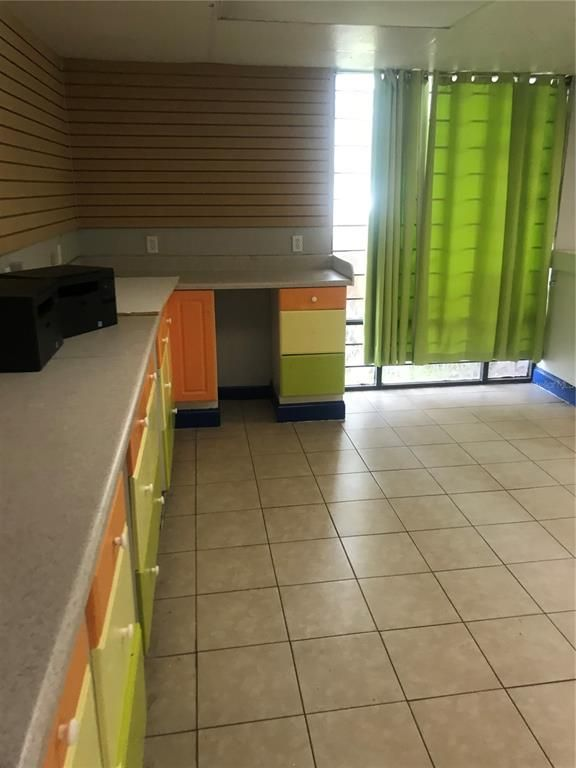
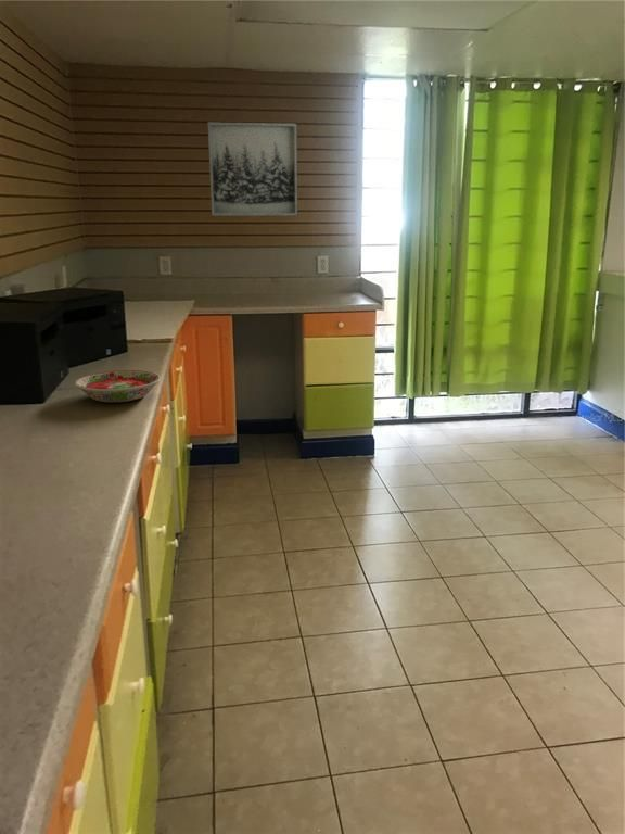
+ bowl (118, 388)
+ wall art (253, 169)
